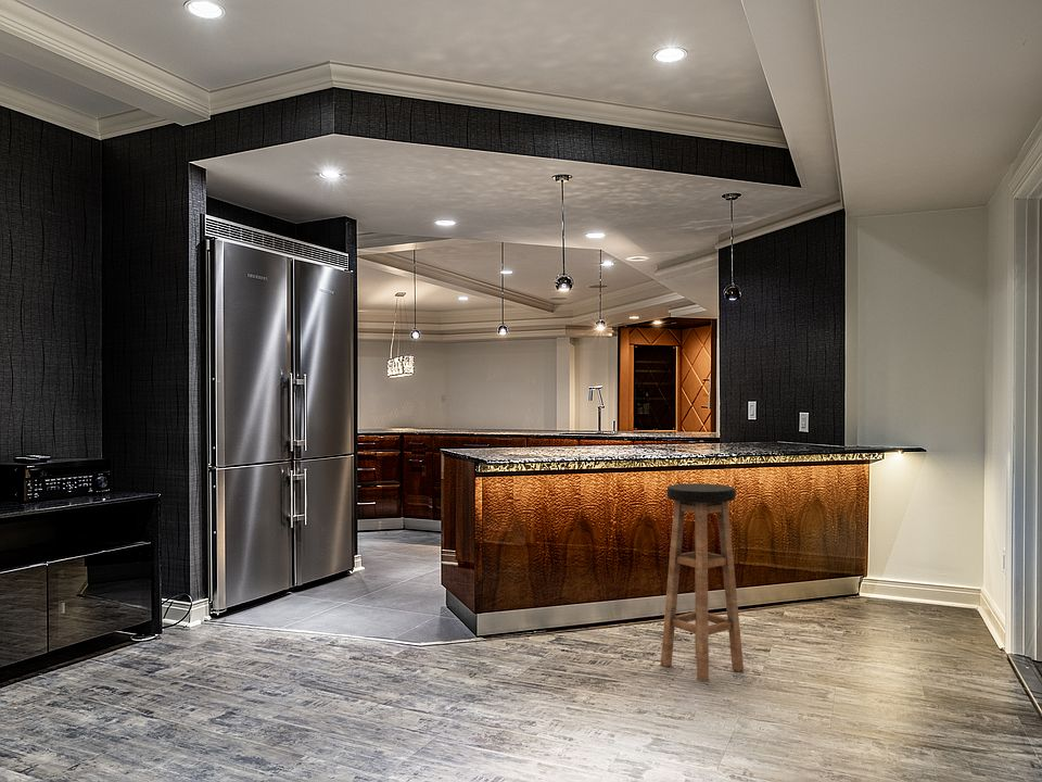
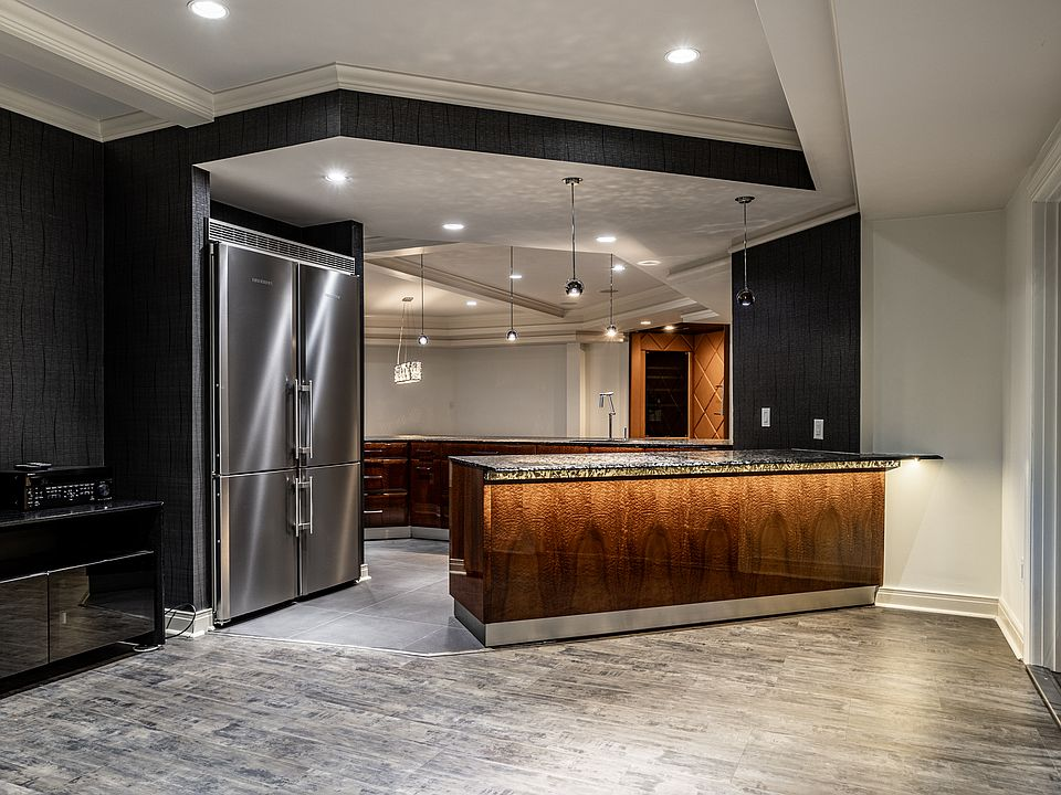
- bar stool (701, 577)
